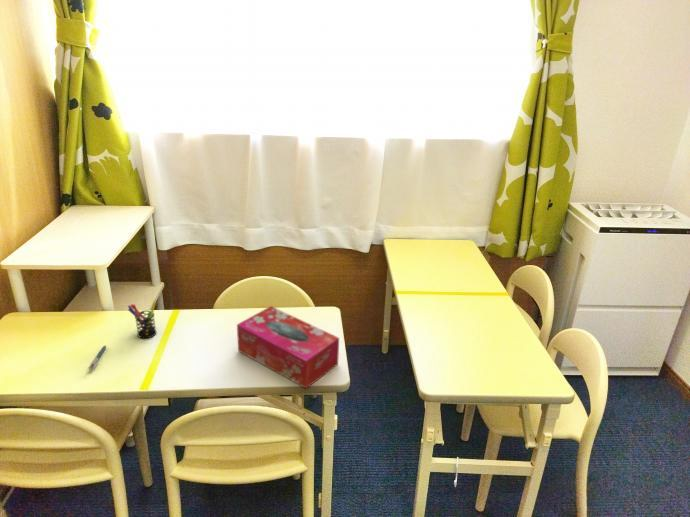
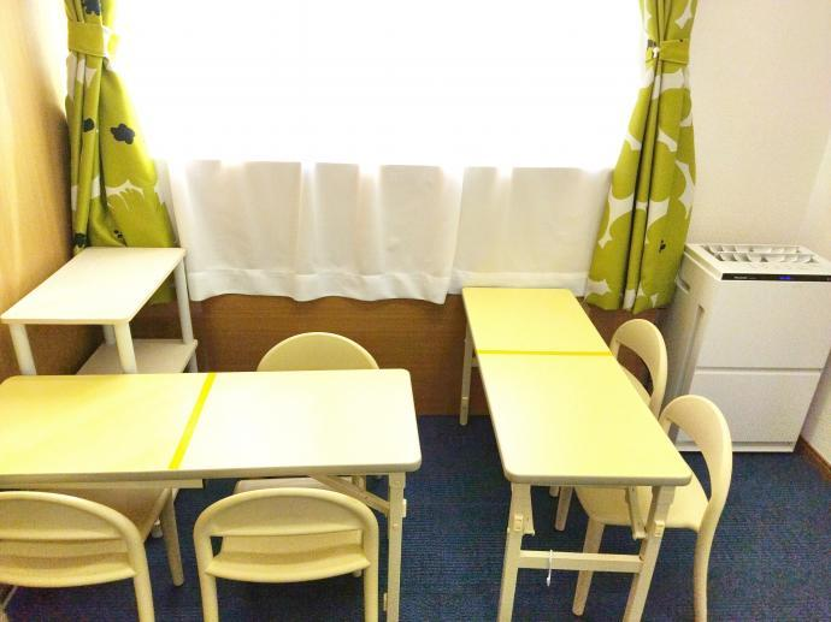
- pen holder (145, 318)
- tissue box (287, 344)
- pen (98, 356)
